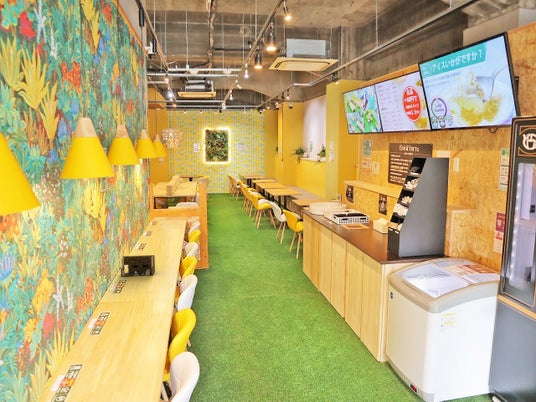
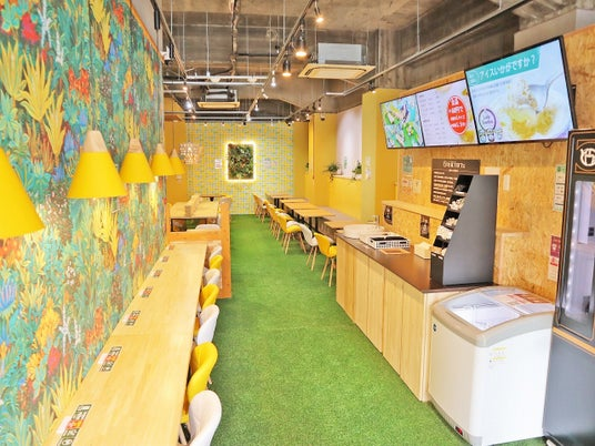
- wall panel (138, 265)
